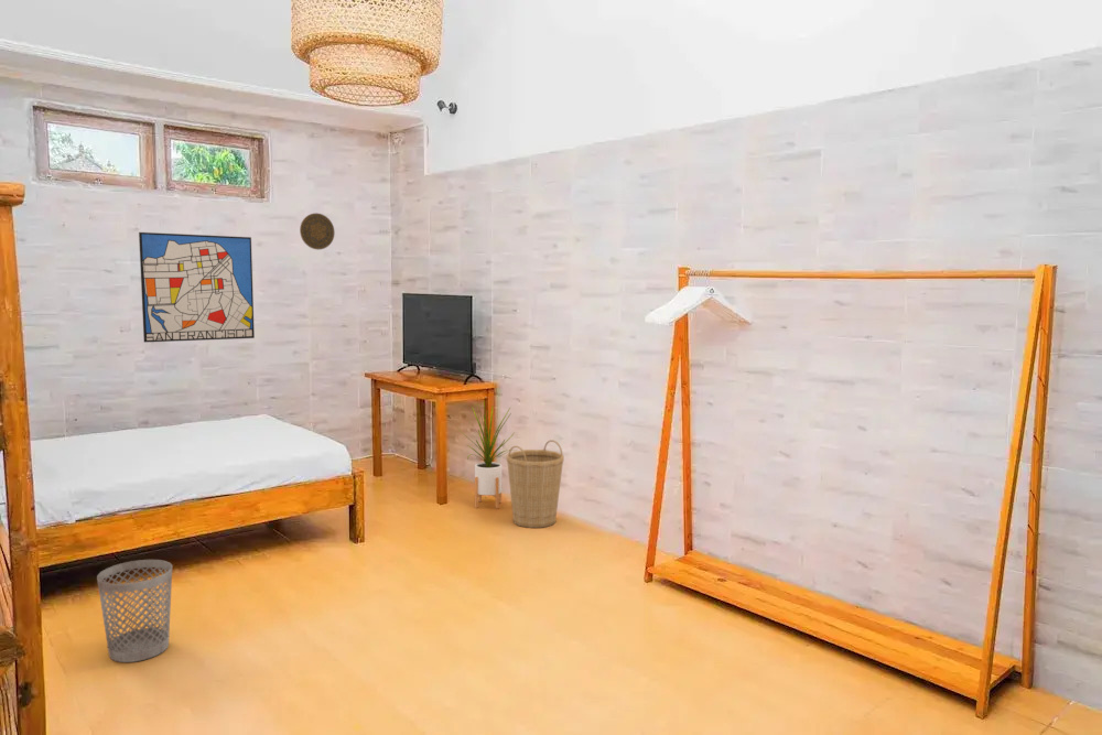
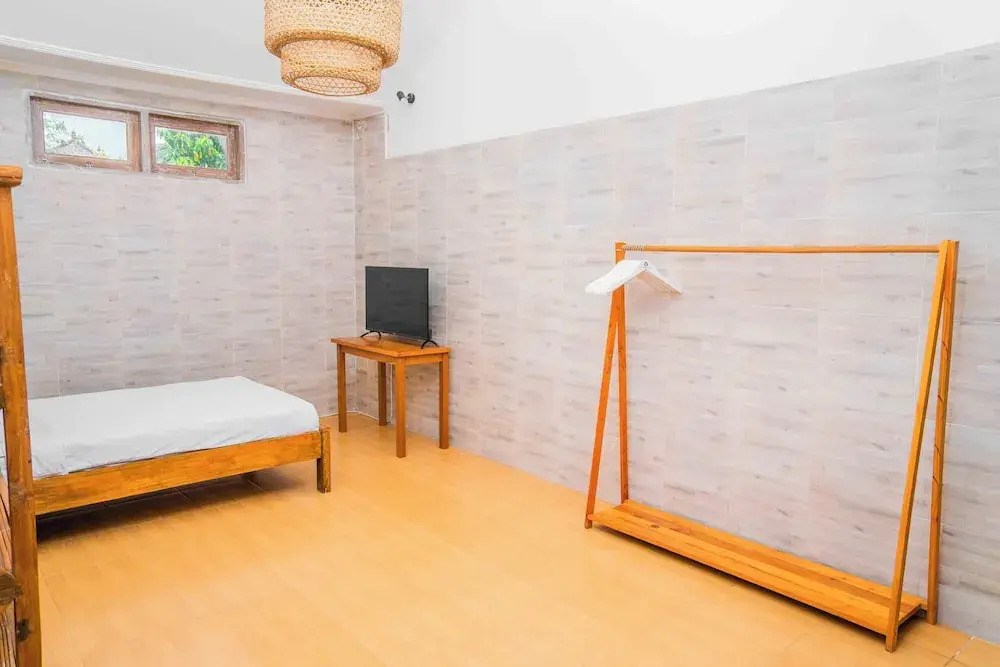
- wastebasket (137, 610)
- decorative plate (317, 231)
- house plant (489, 452)
- wall art (199, 288)
- basket (534, 482)
